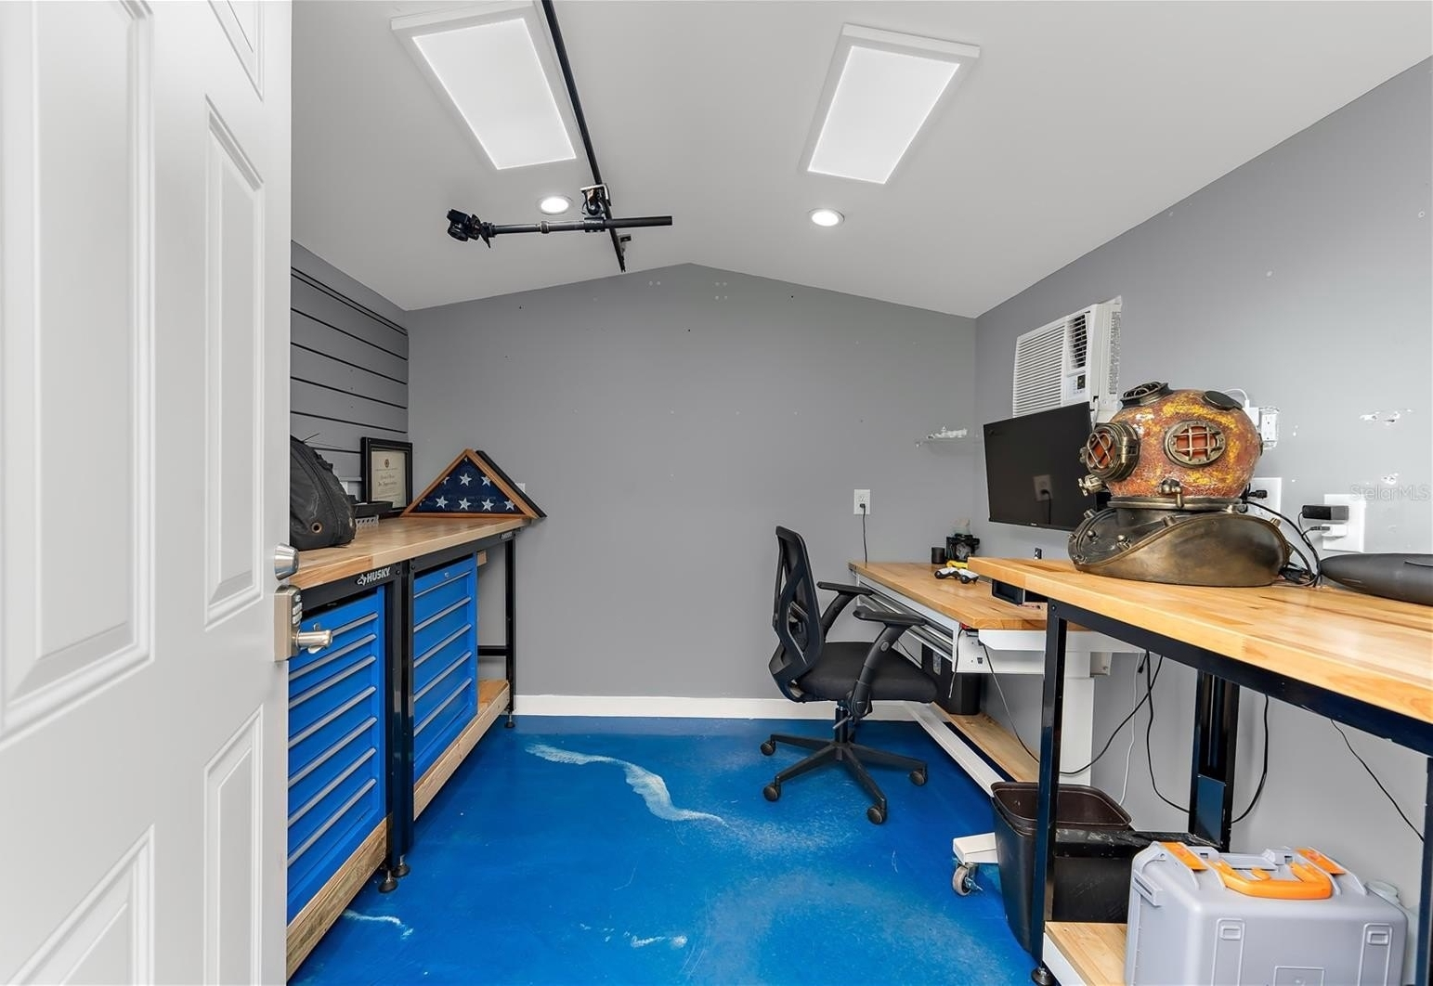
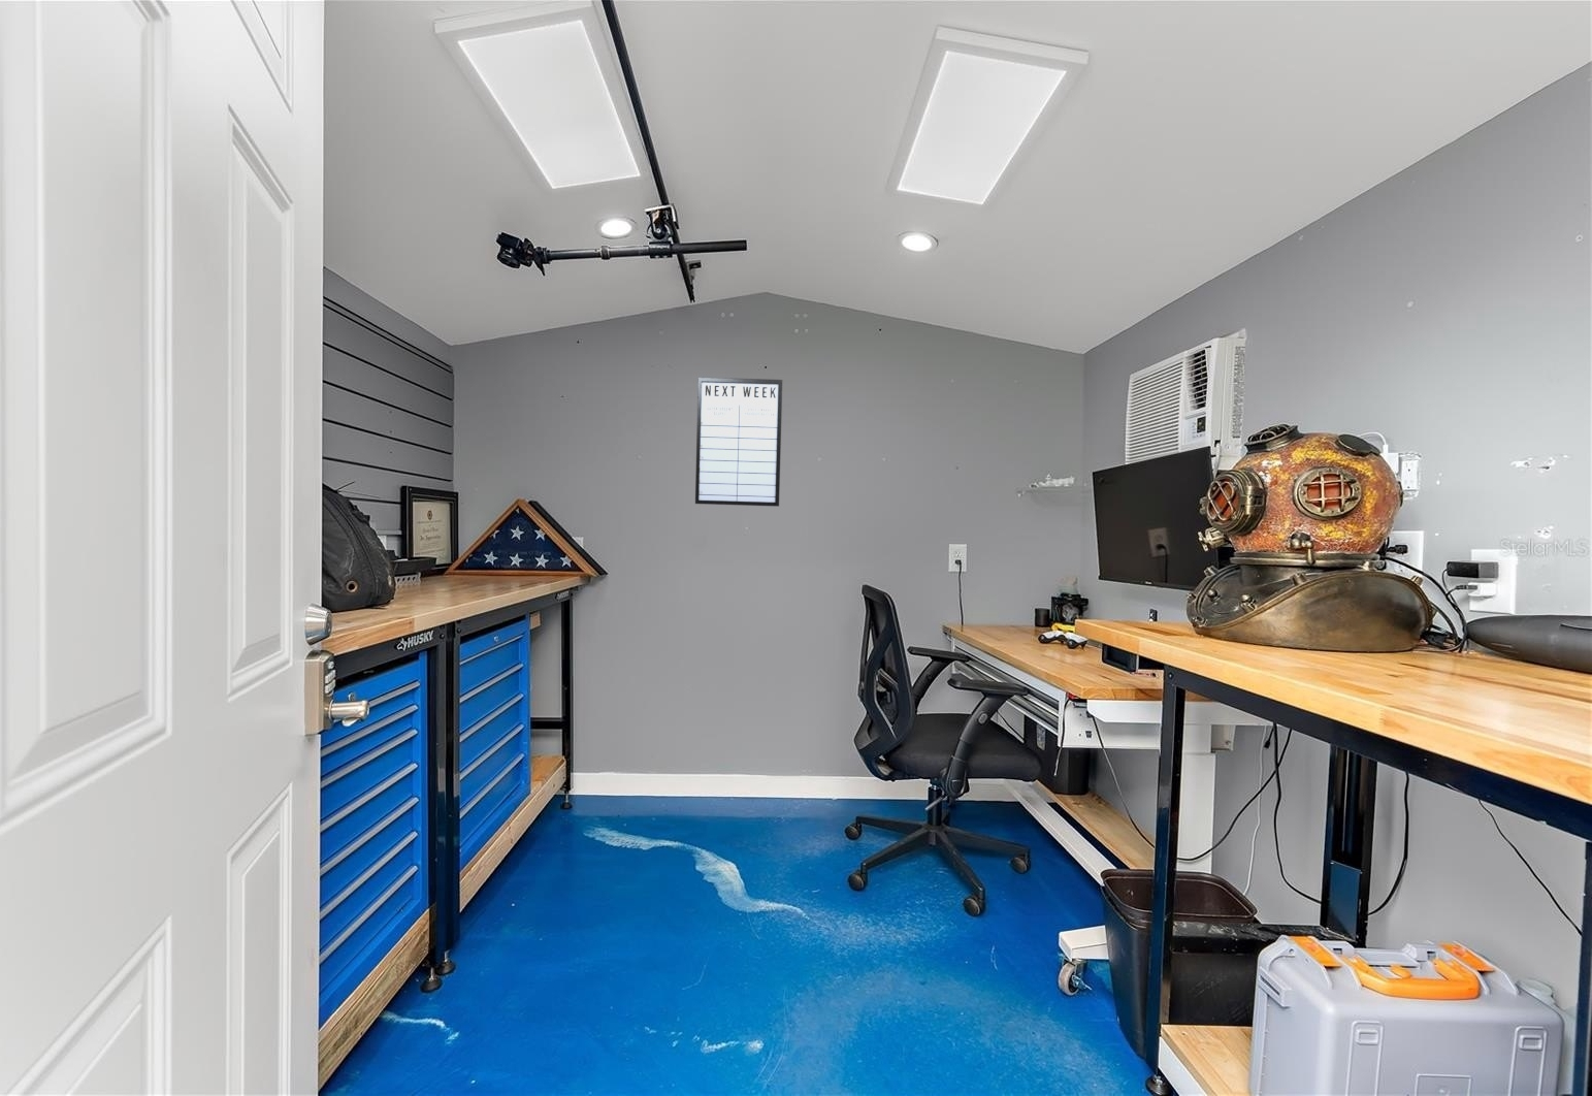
+ writing board (739, 442)
